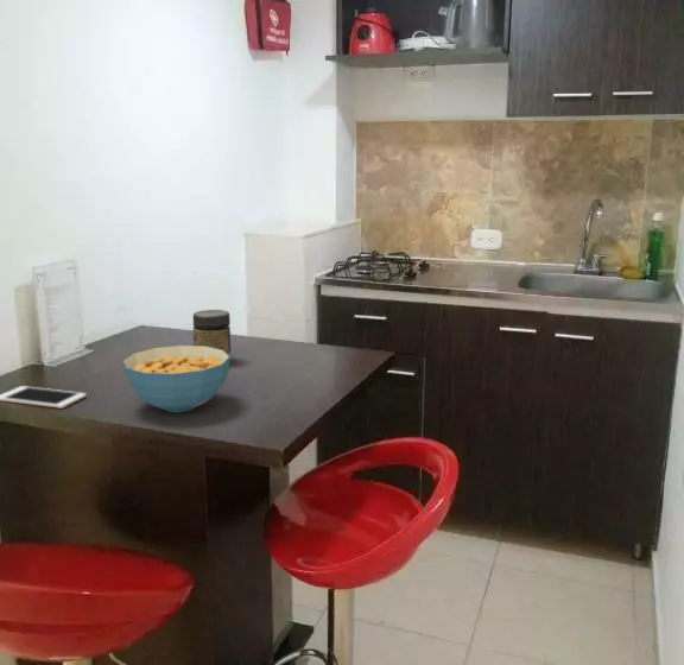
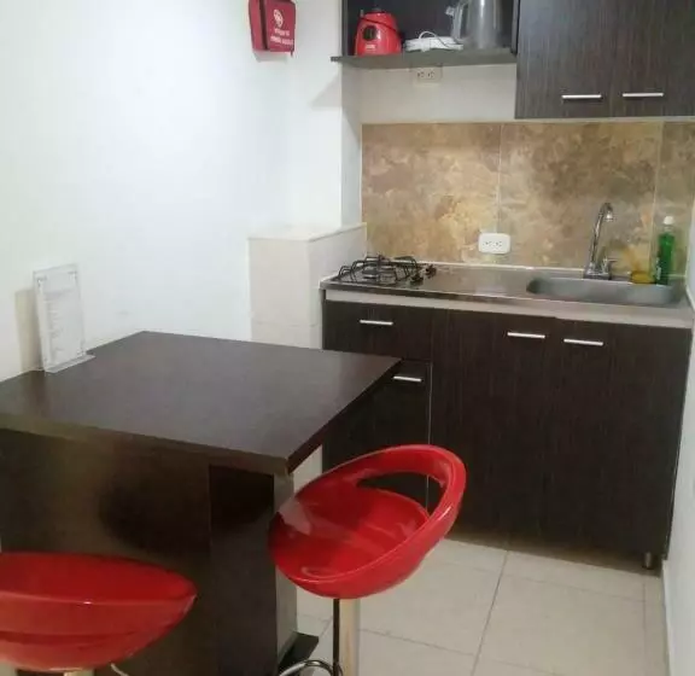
- cereal bowl (178, 382)
- cell phone (40, 397)
- jar (211, 337)
